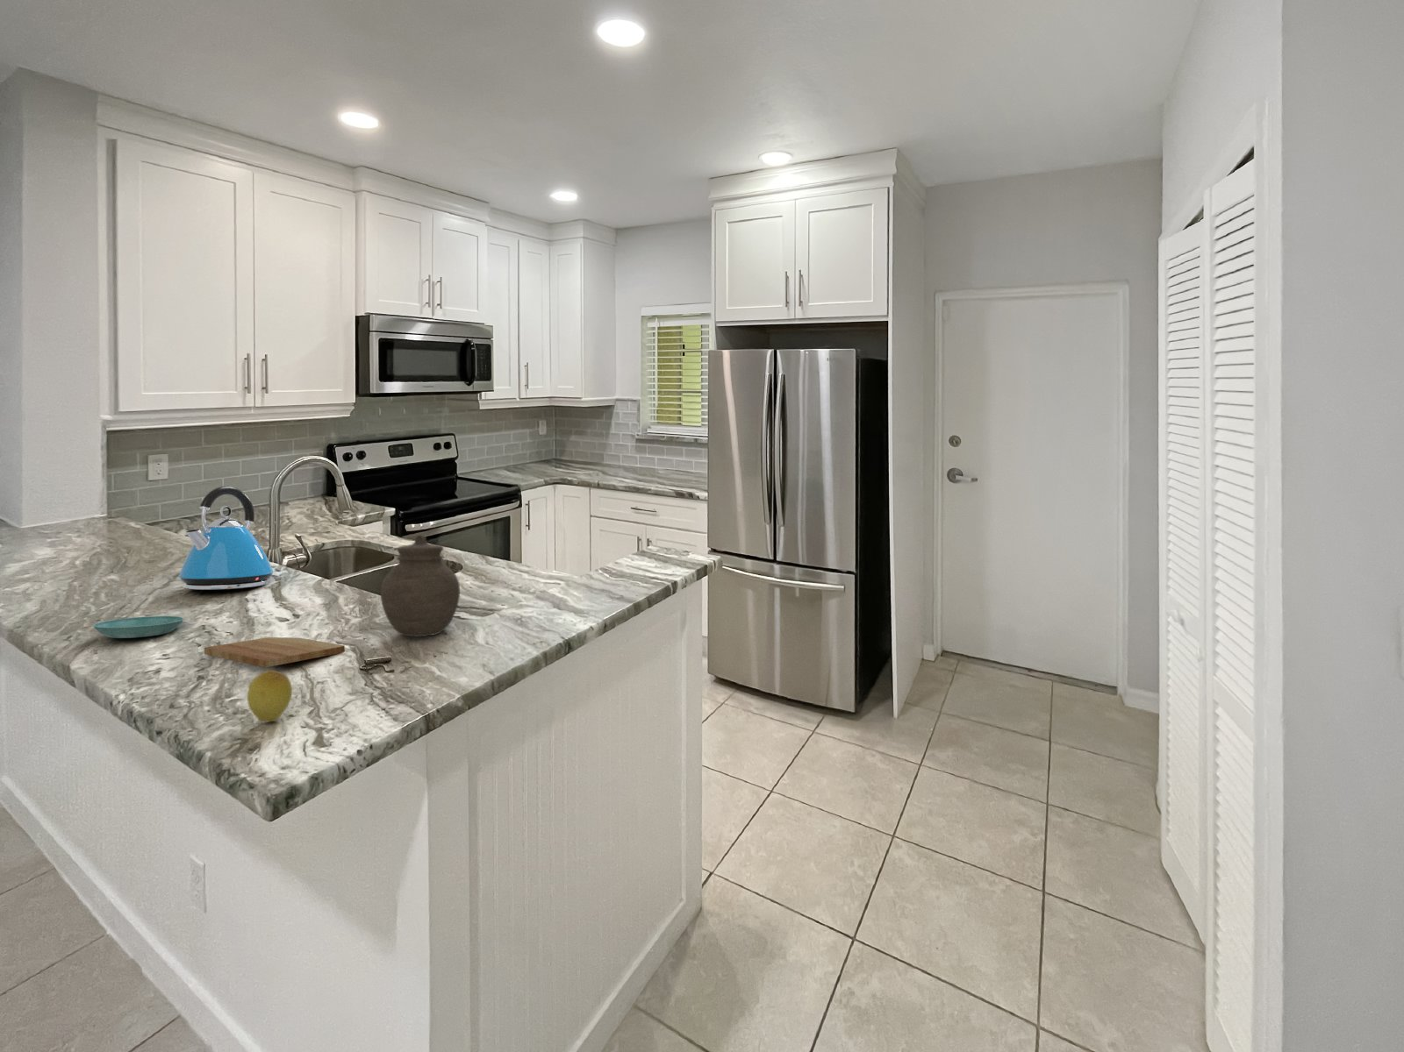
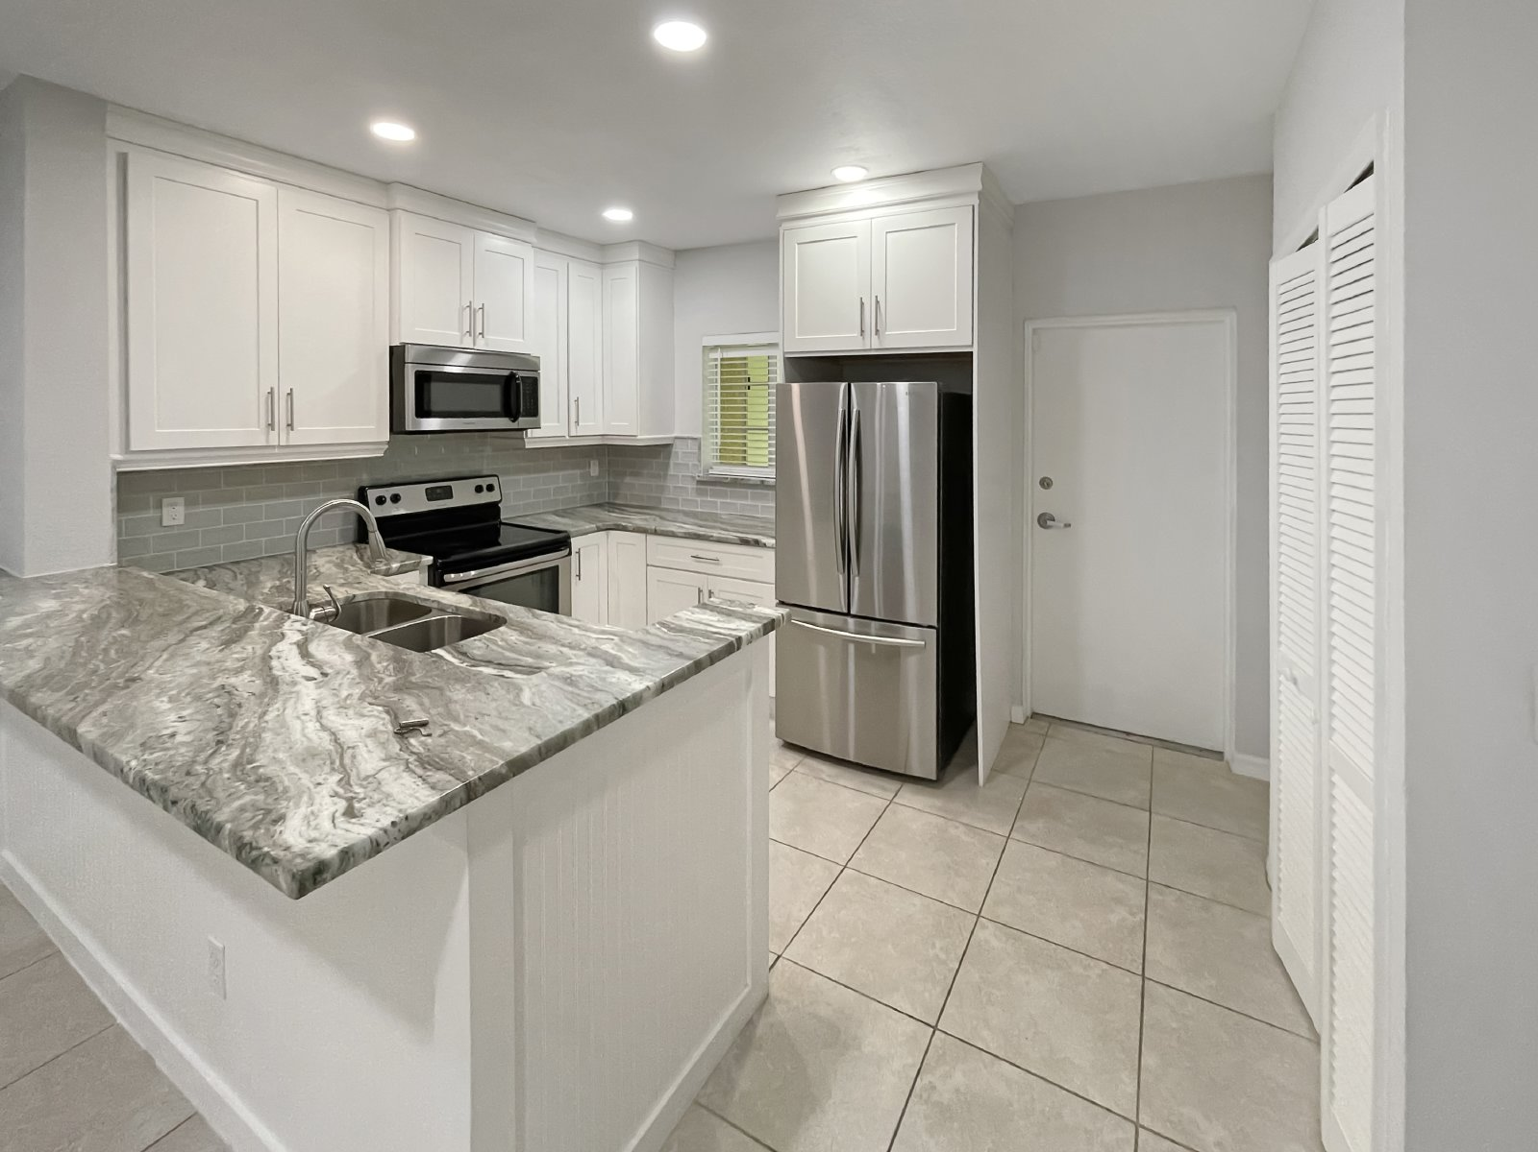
- saucer (139, 627)
- cutting board (274, 650)
- lemon (270, 695)
- jar (420, 583)
- kettle (229, 536)
